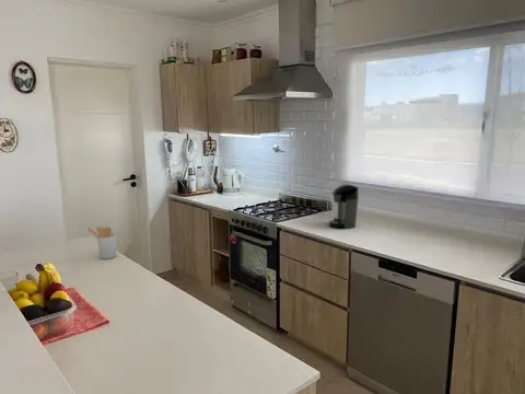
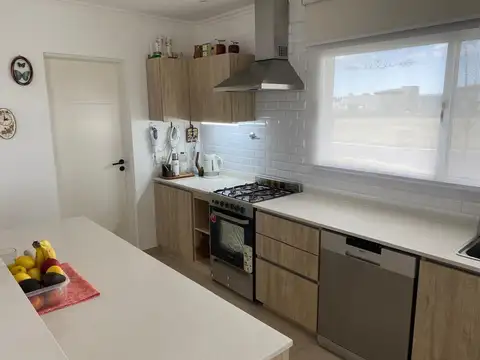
- coffee maker (341, 204)
- utensil holder (102, 241)
